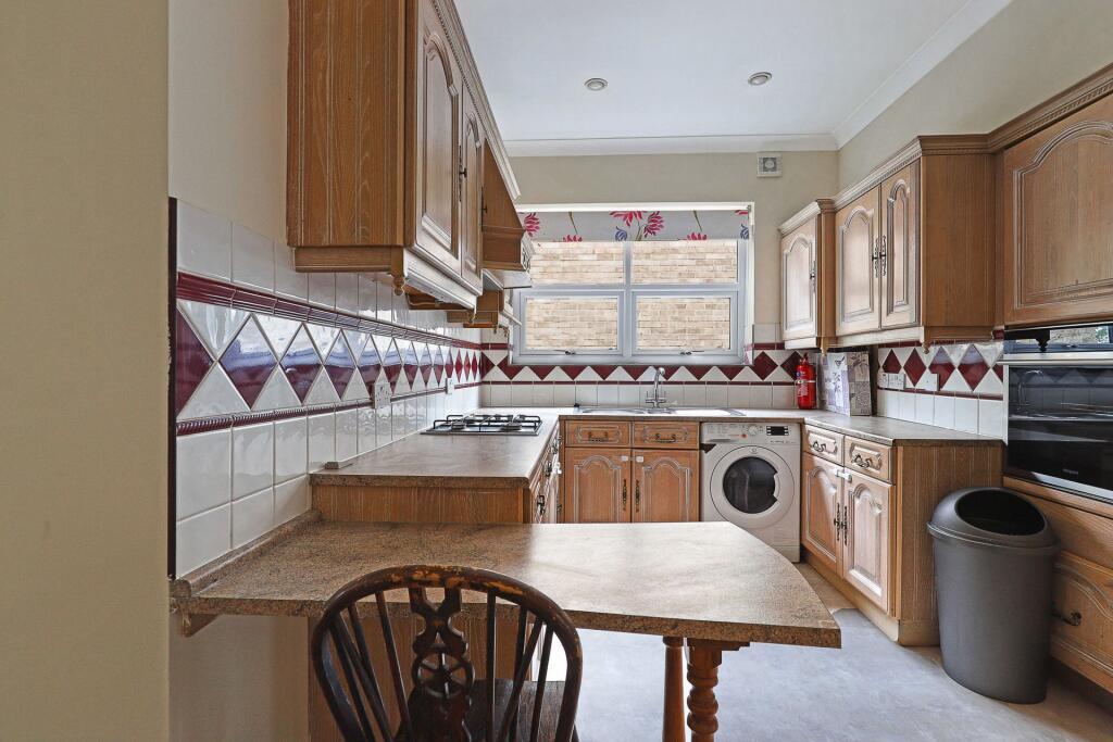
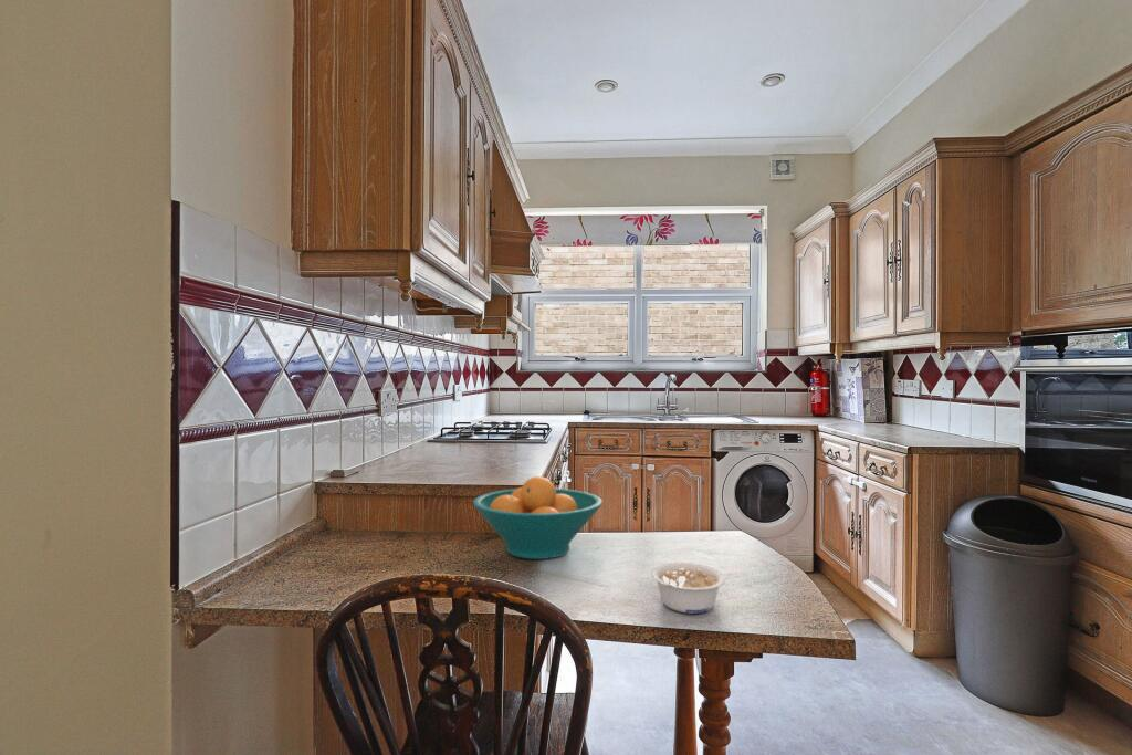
+ fruit bowl (537, 513)
+ legume (688, 586)
